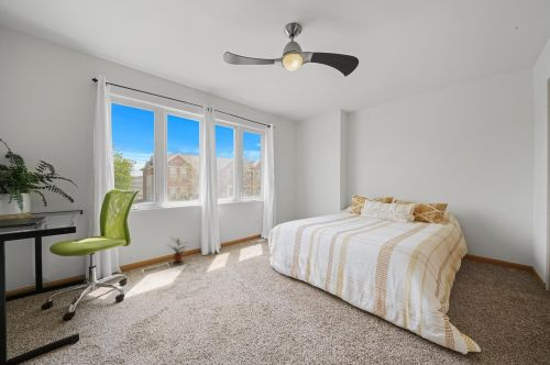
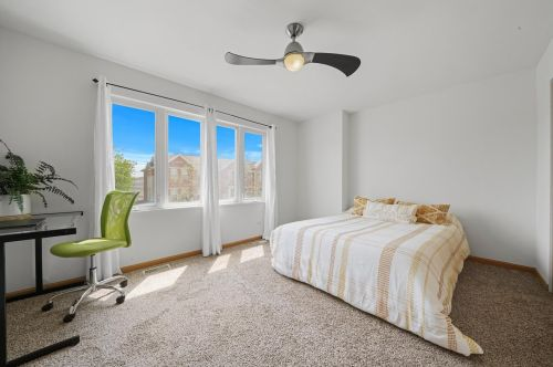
- potted plant (178, 248)
